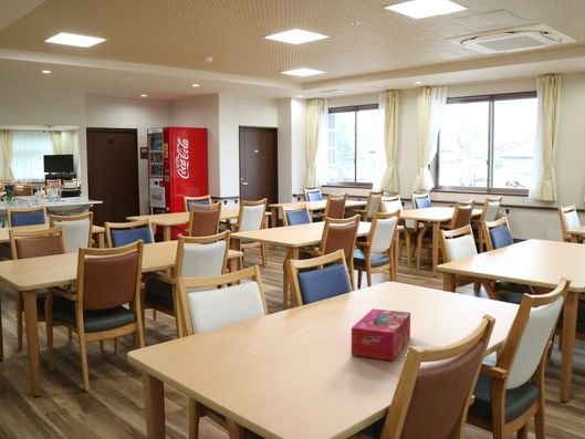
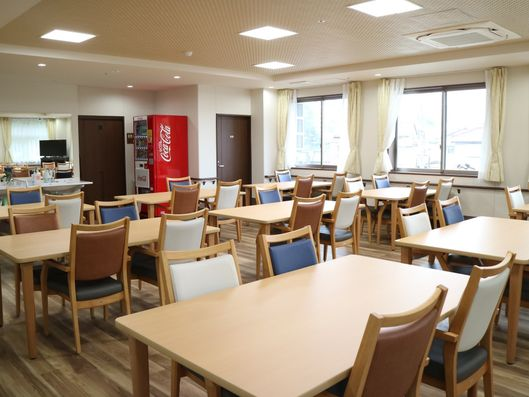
- tissue box (382, 332)
